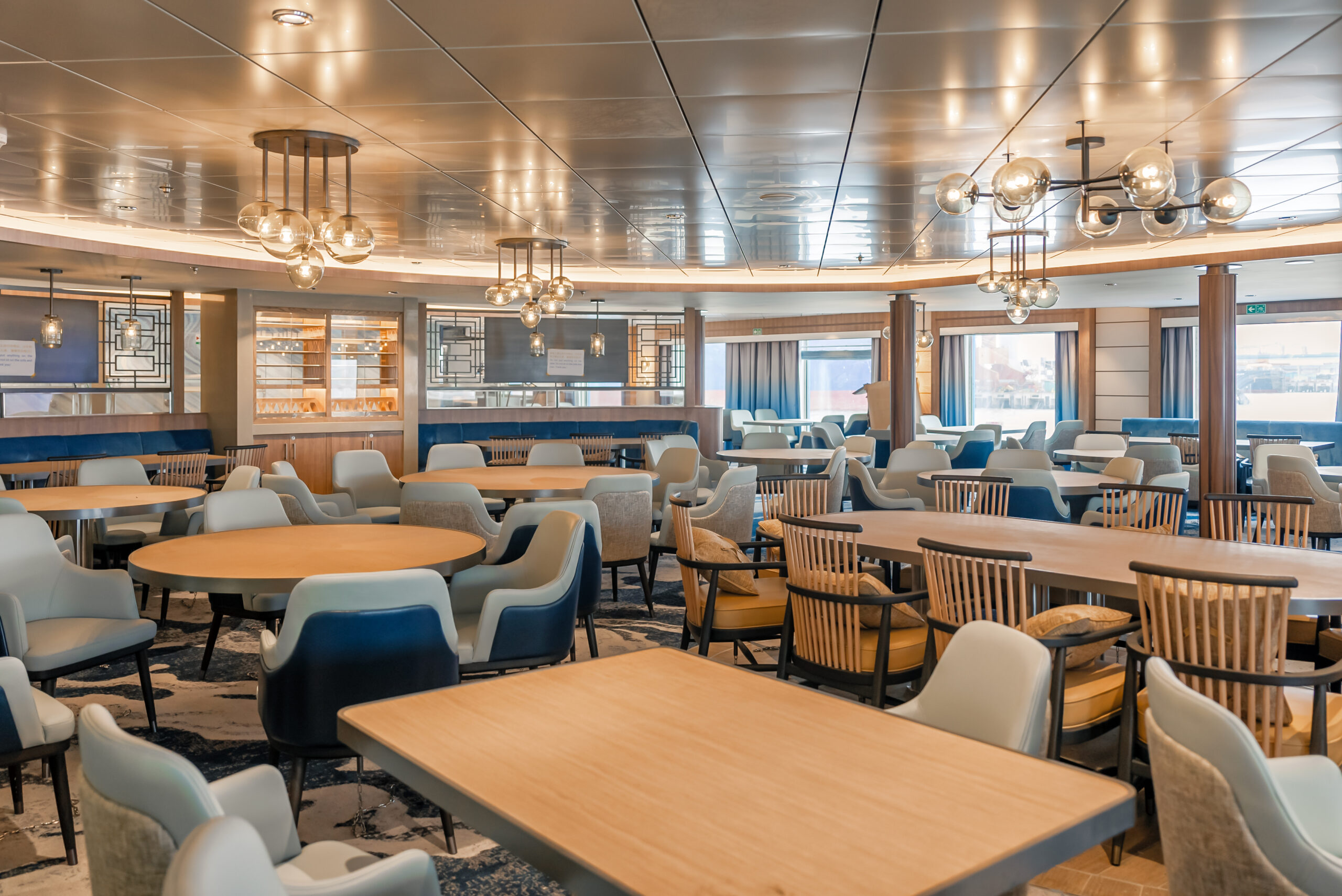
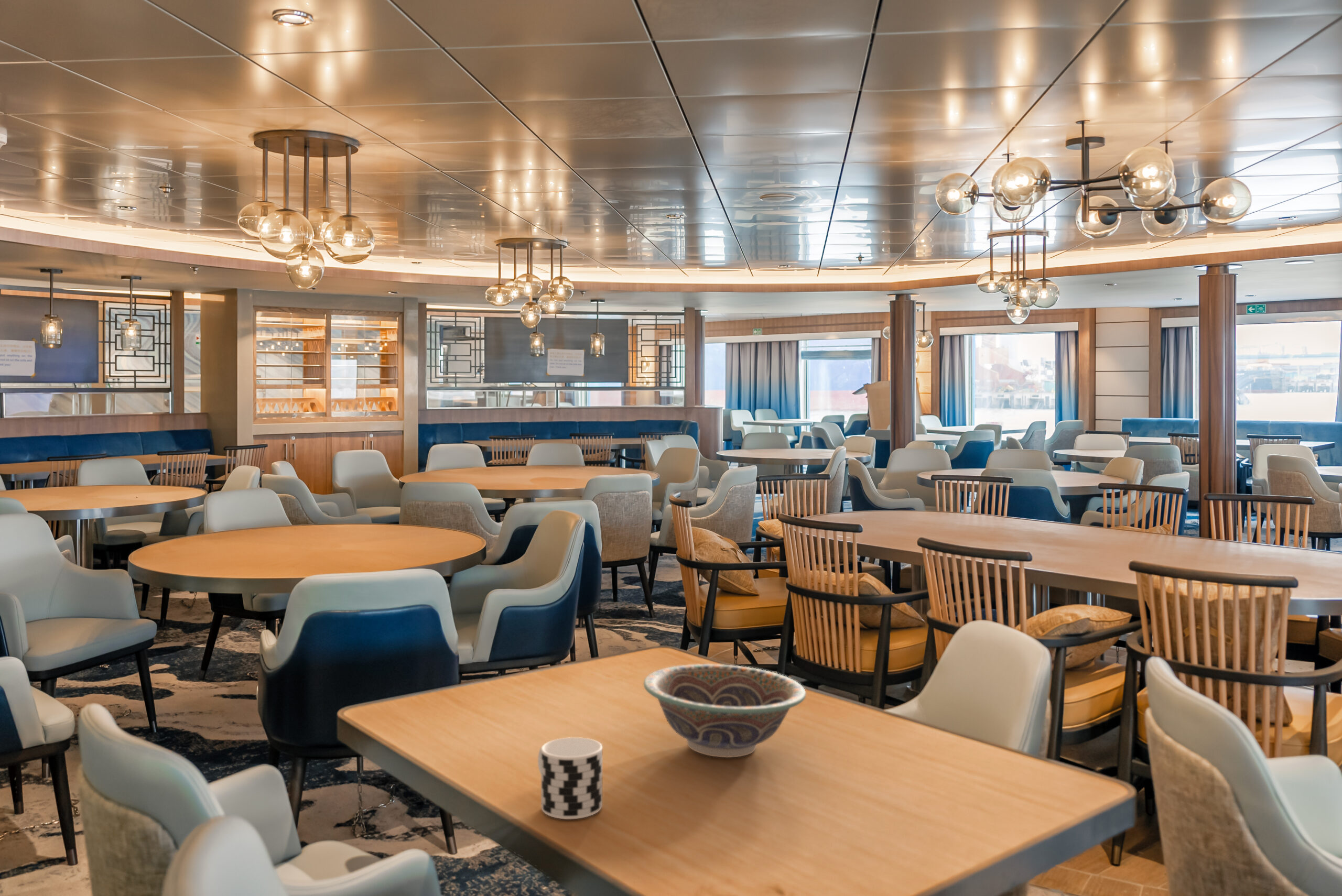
+ cup (565, 774)
+ decorative bowl (724, 714)
